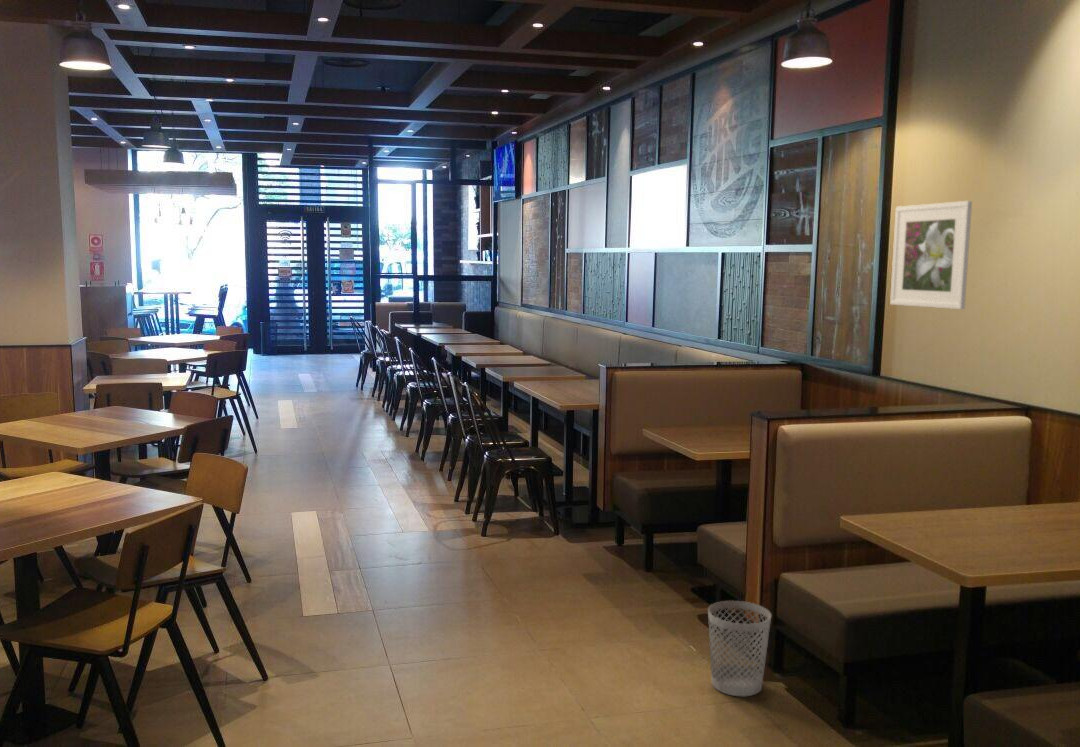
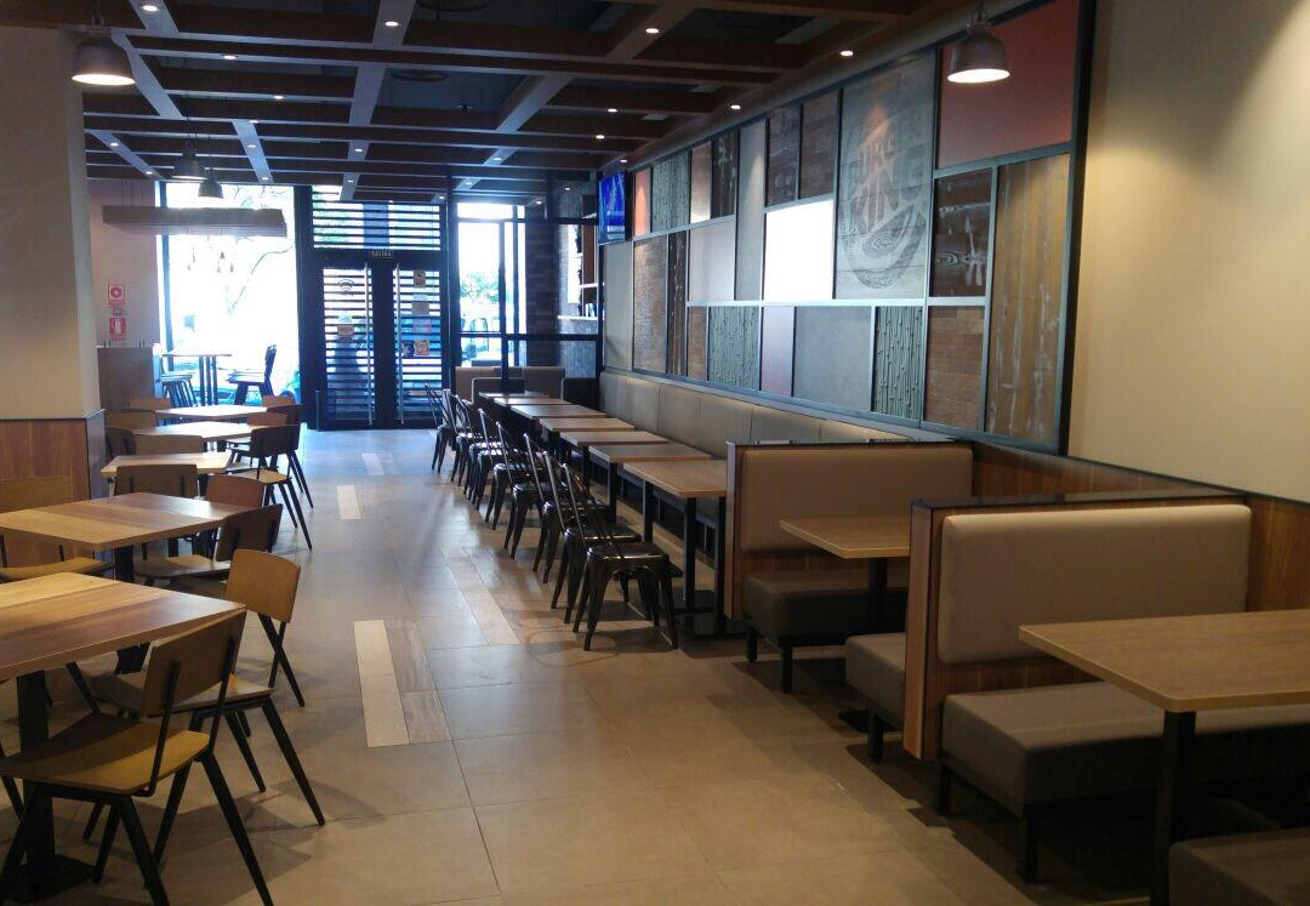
- wastebasket (738, 648)
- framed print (928, 255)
